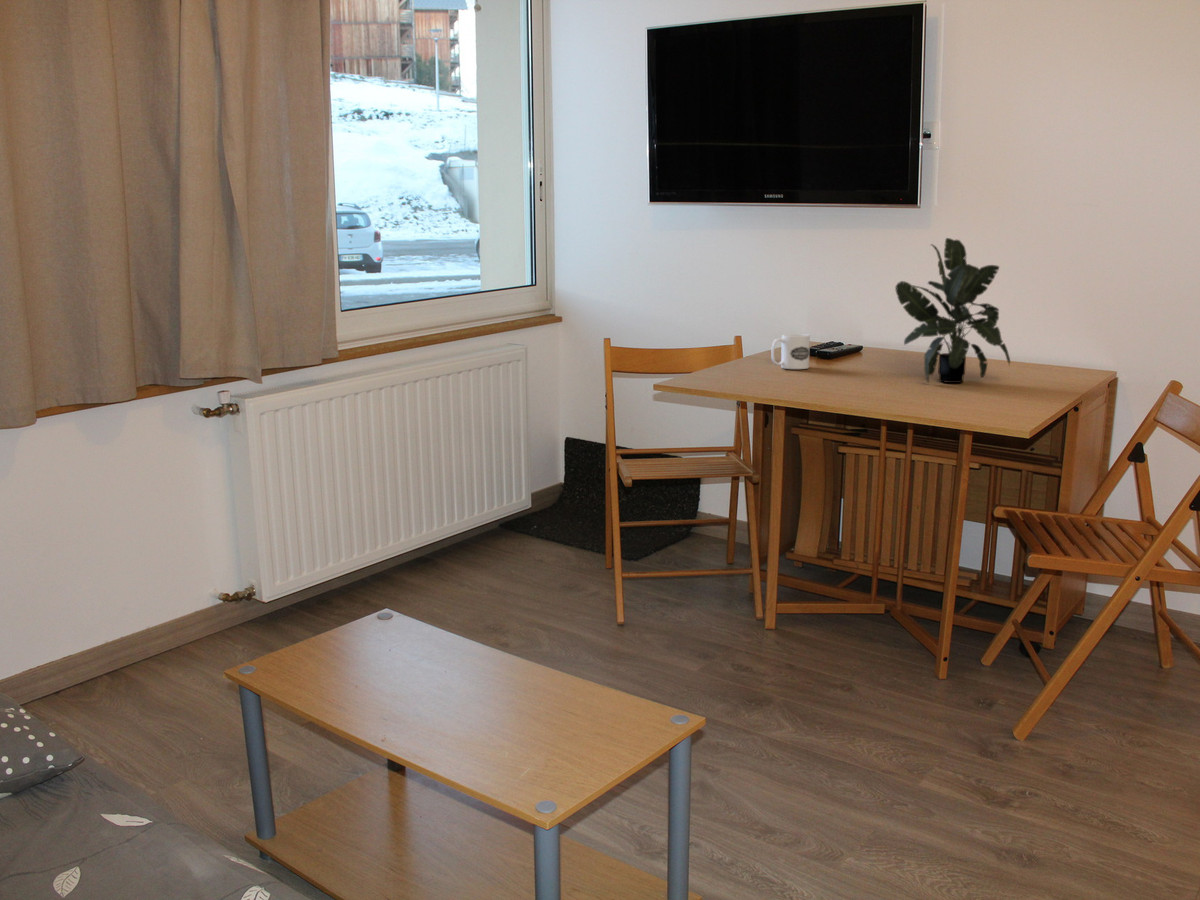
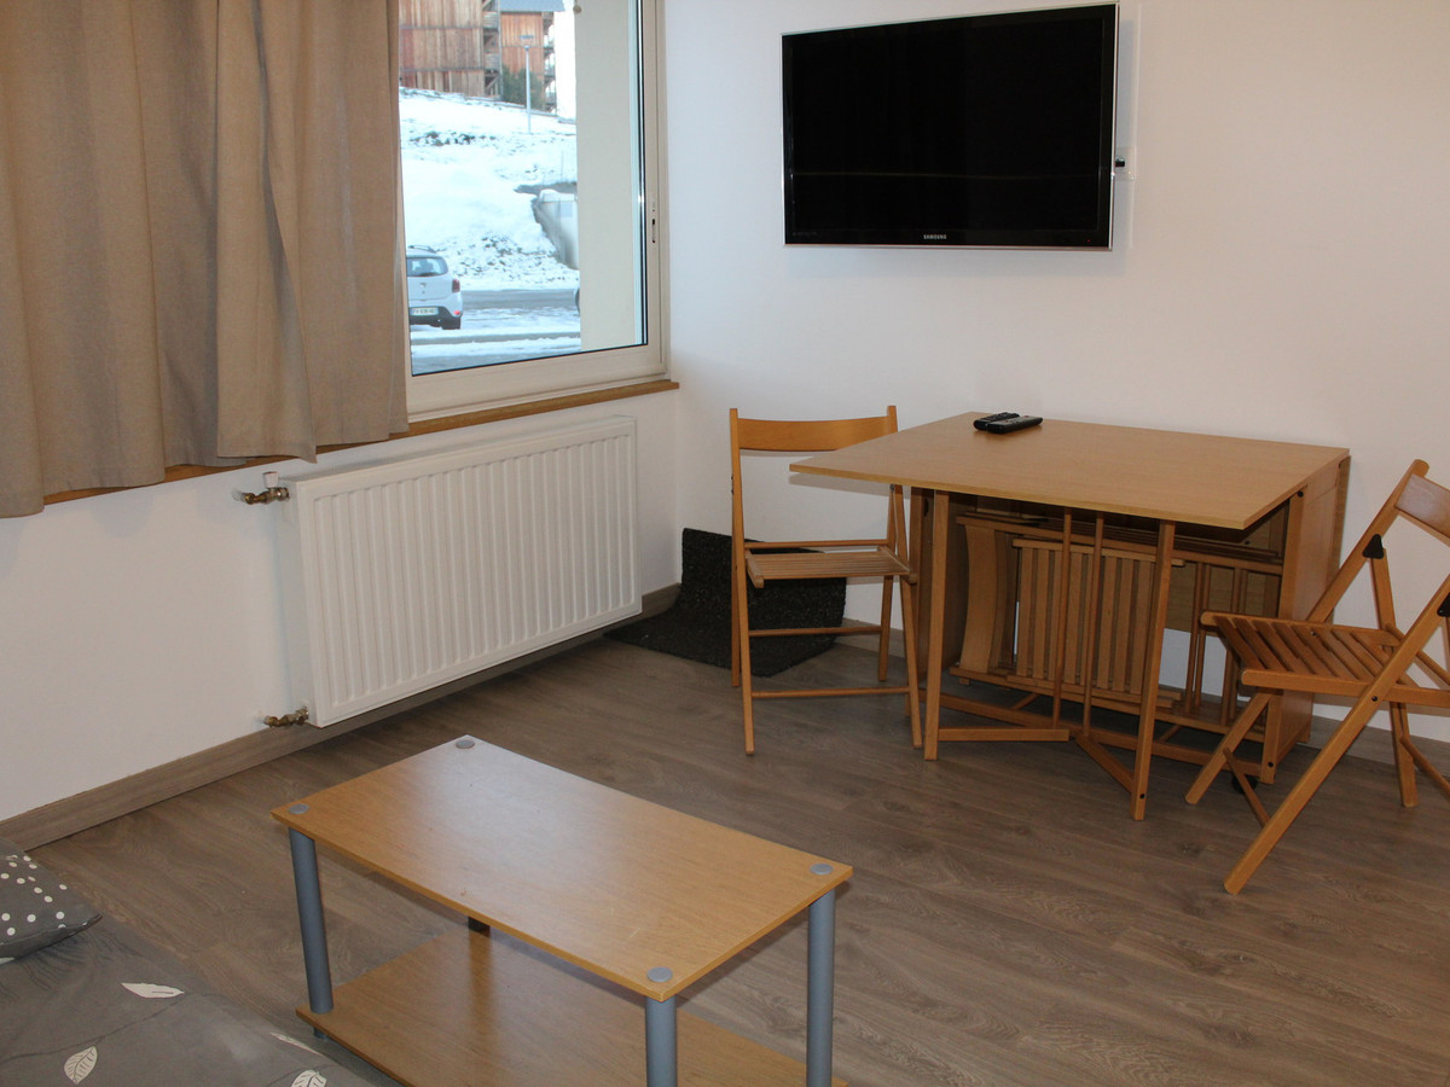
- potted plant (960, 310)
- mug (789, 351)
